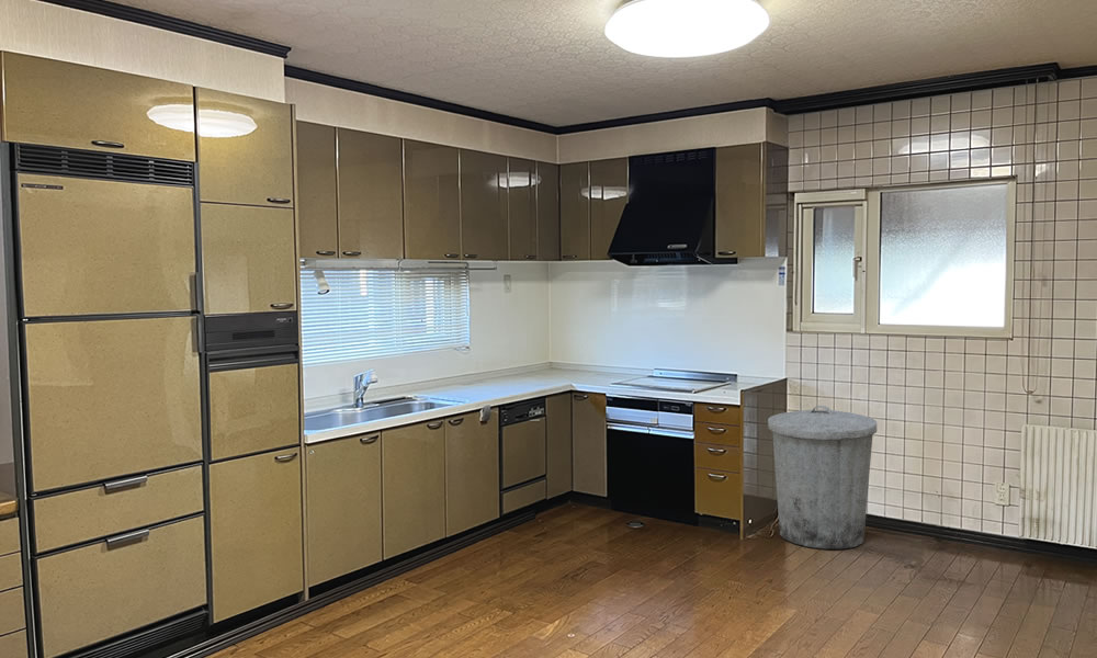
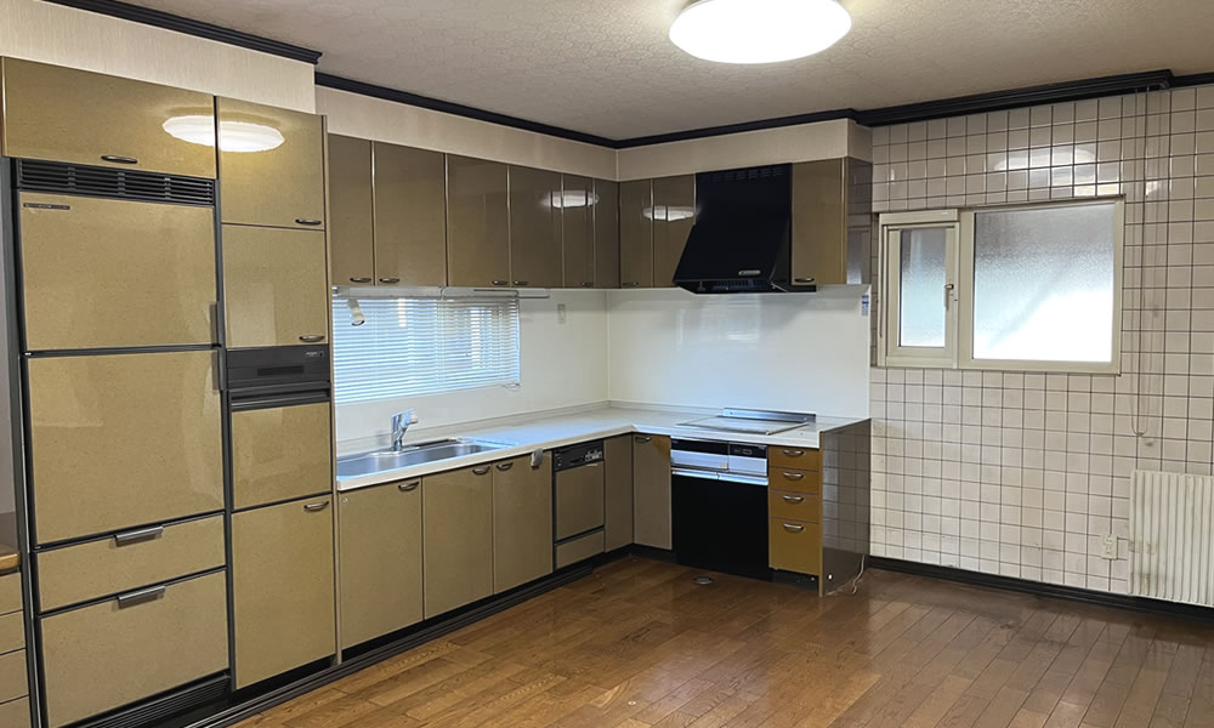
- trash can (821, 472)
